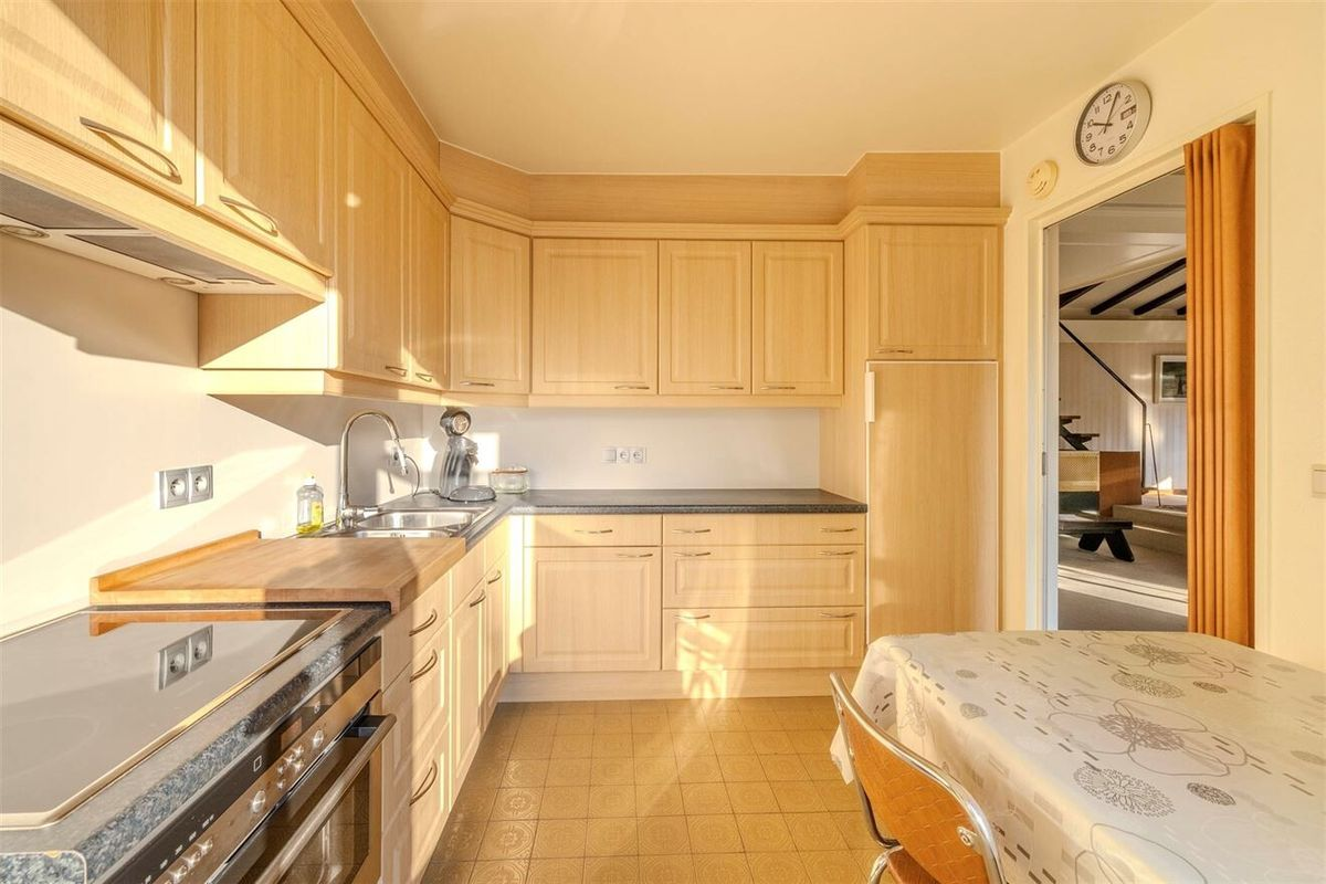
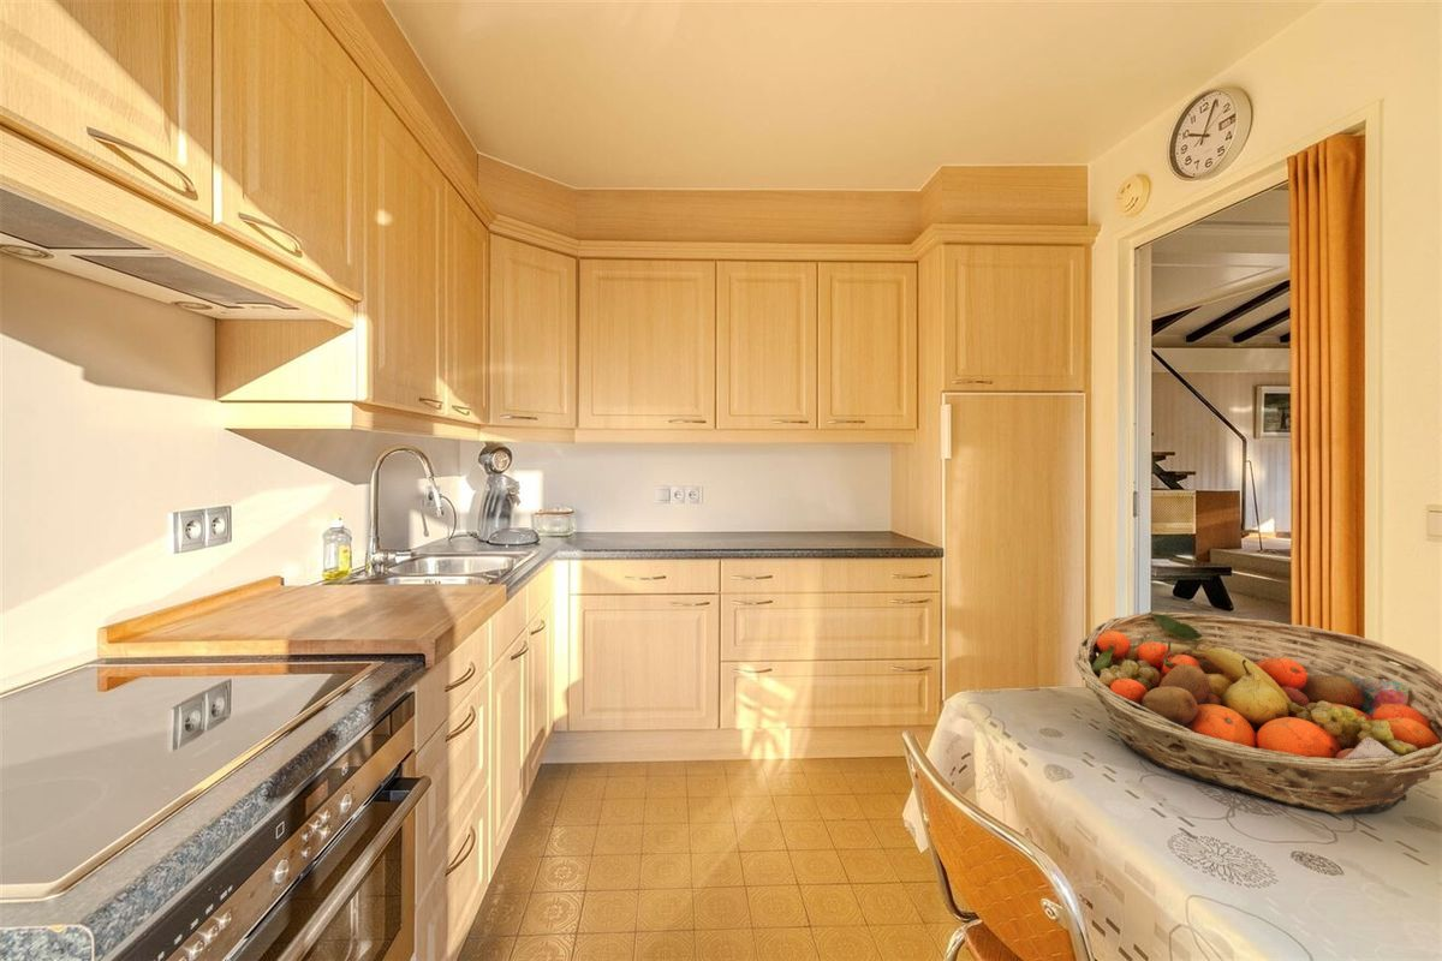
+ fruit basket (1244, 697)
